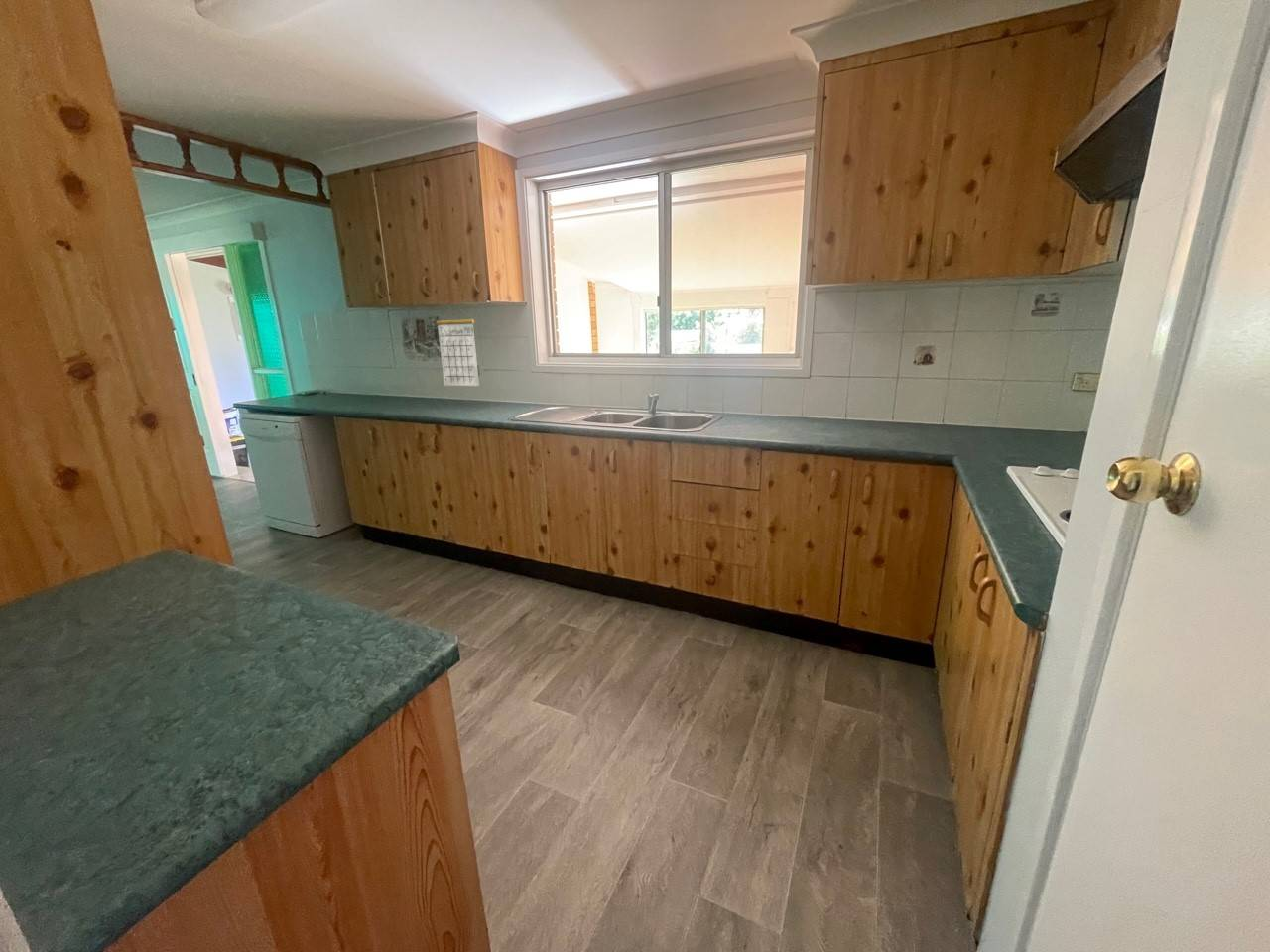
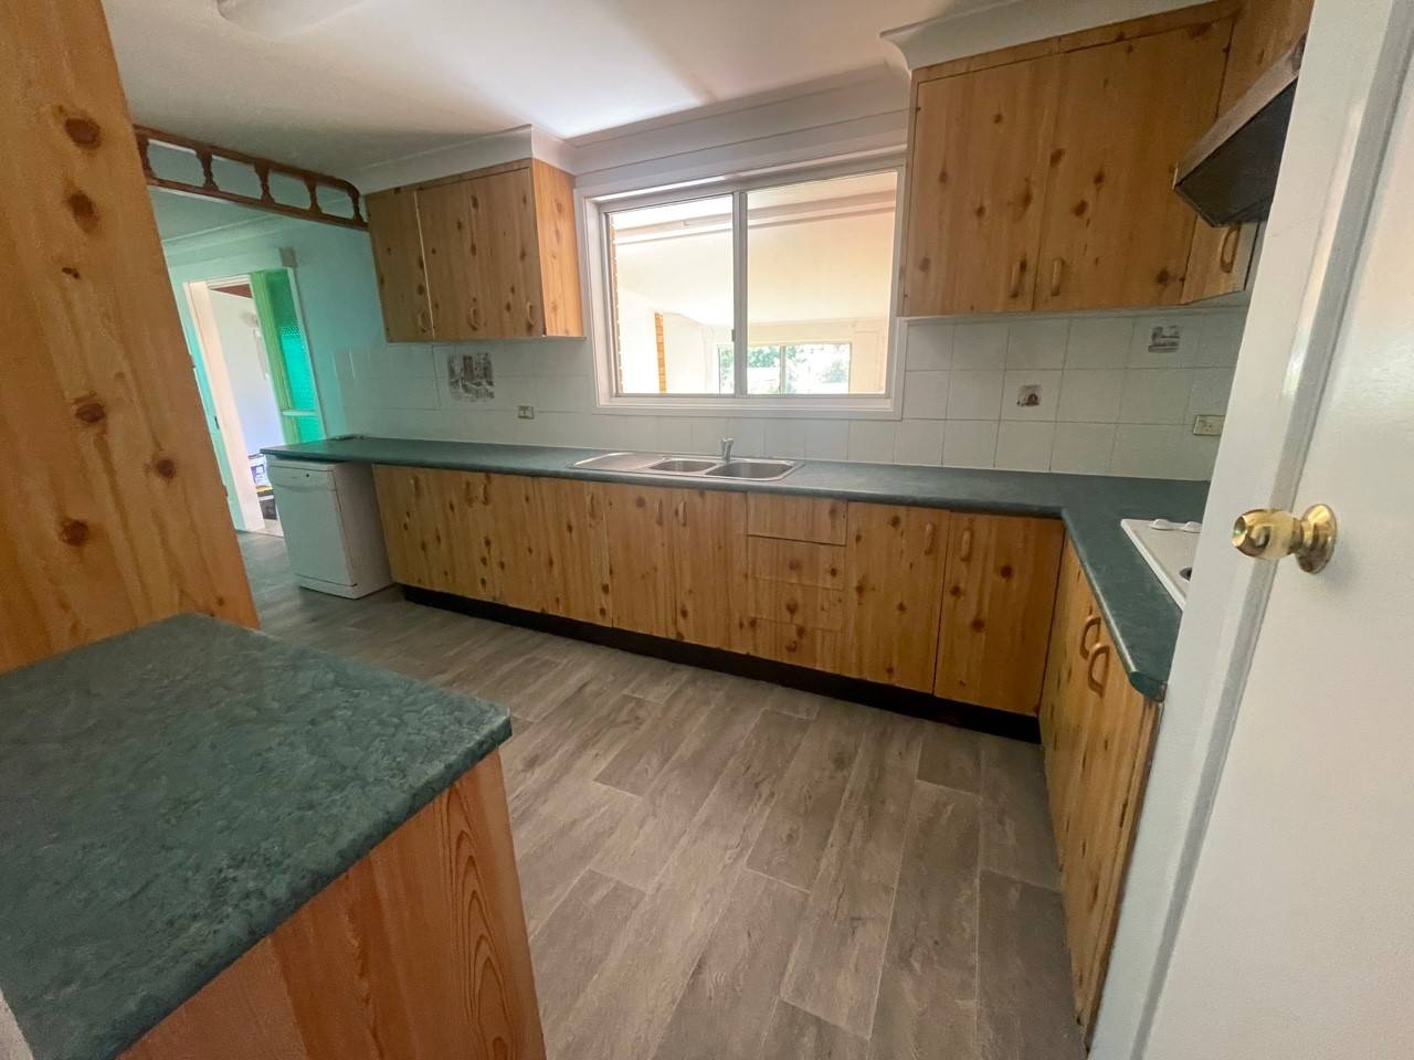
- calendar (457, 345)
